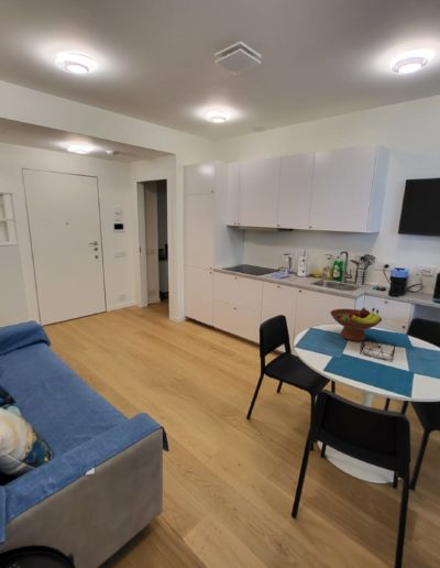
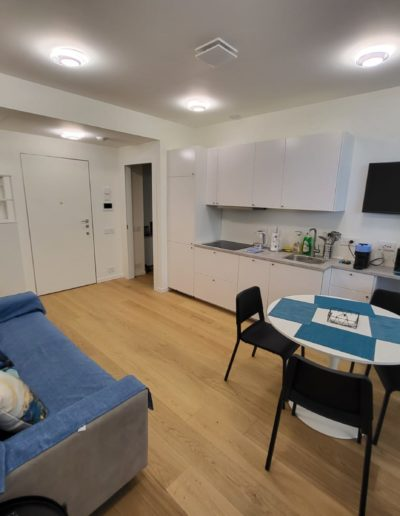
- fruit bowl (354, 321)
